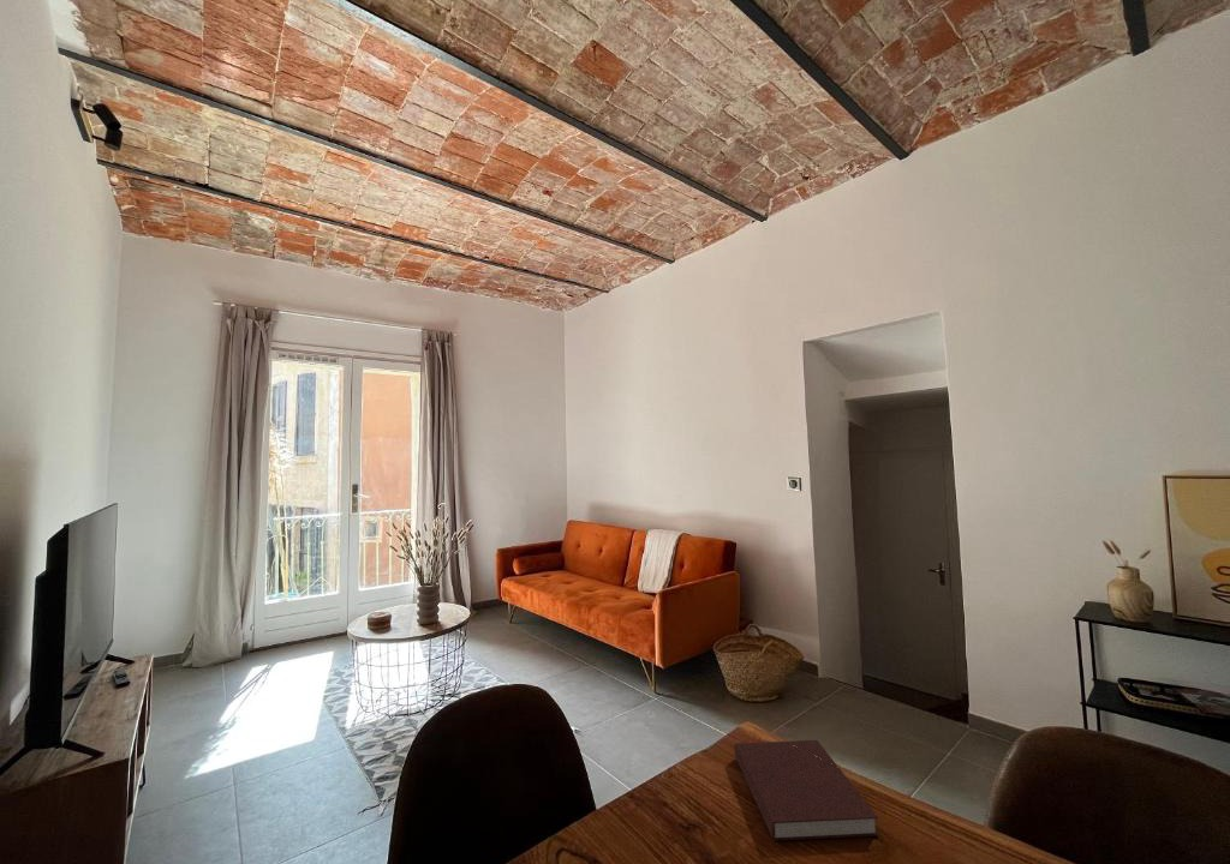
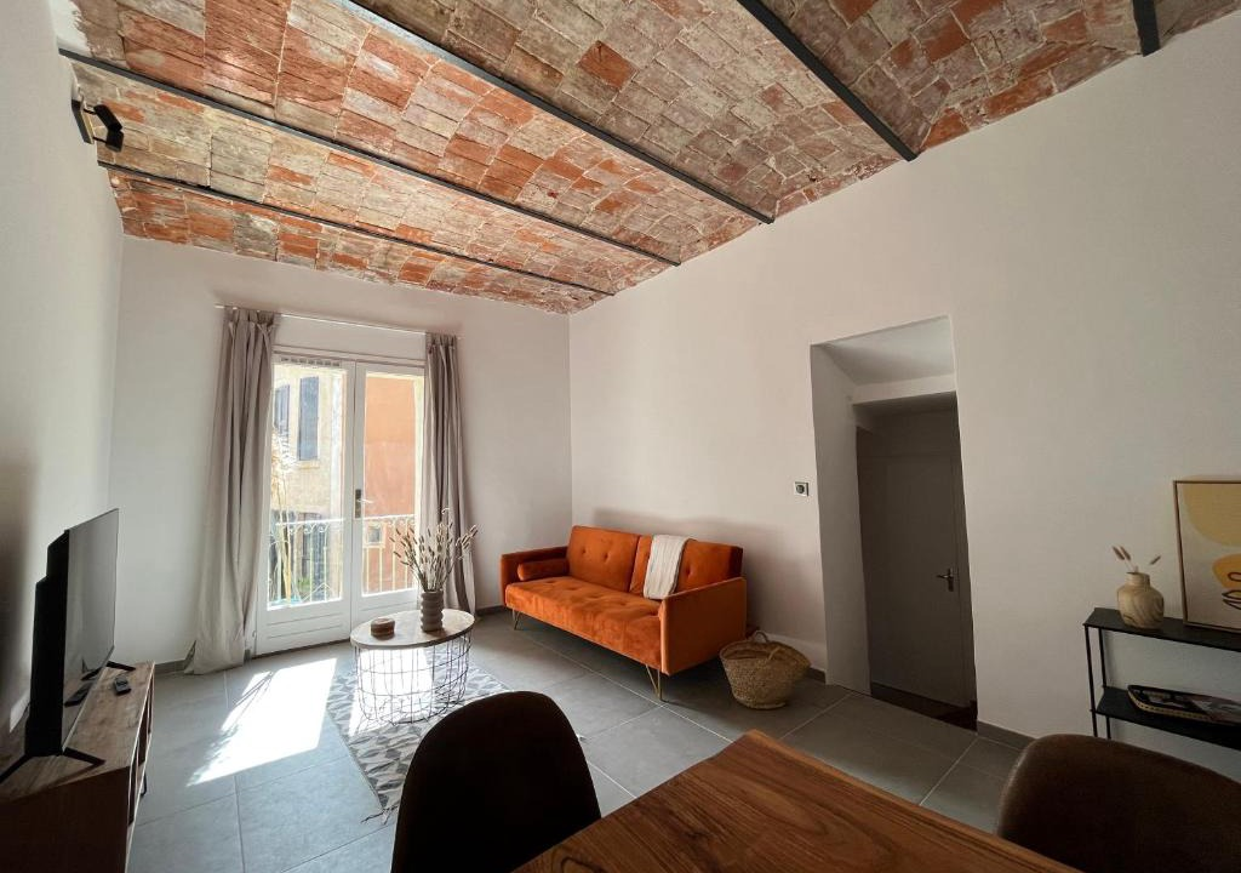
- notebook (798, 784)
